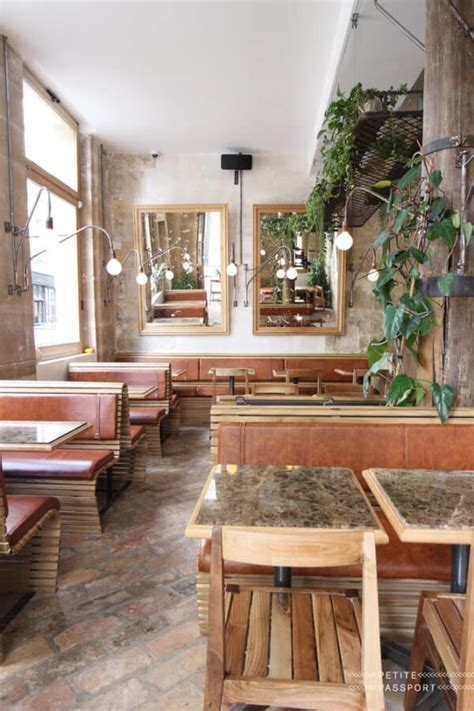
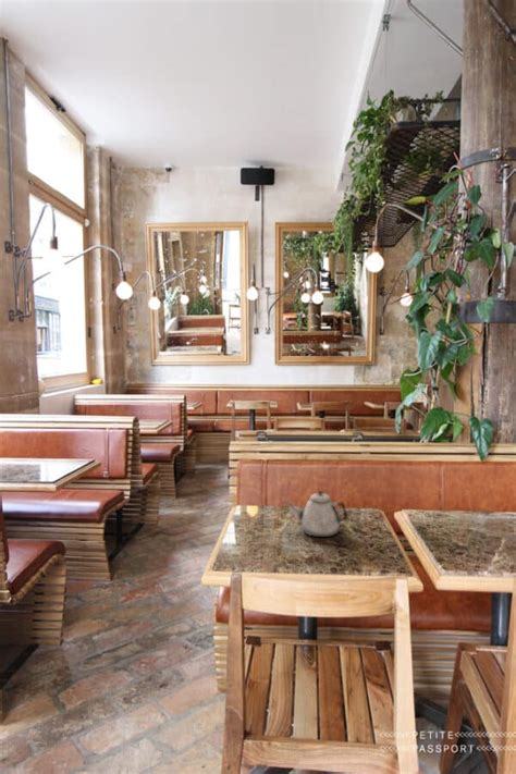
+ teapot (316, 511)
